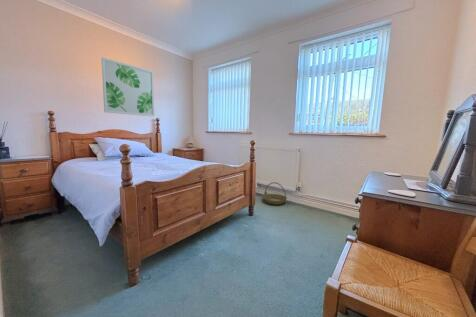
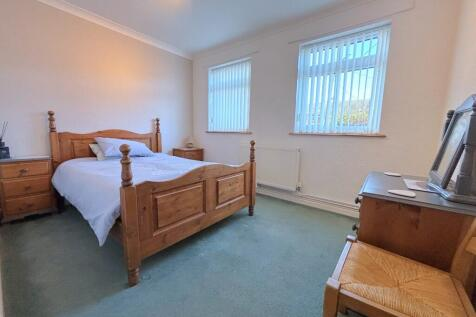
- wall art (130, 90)
- basket (275, 194)
